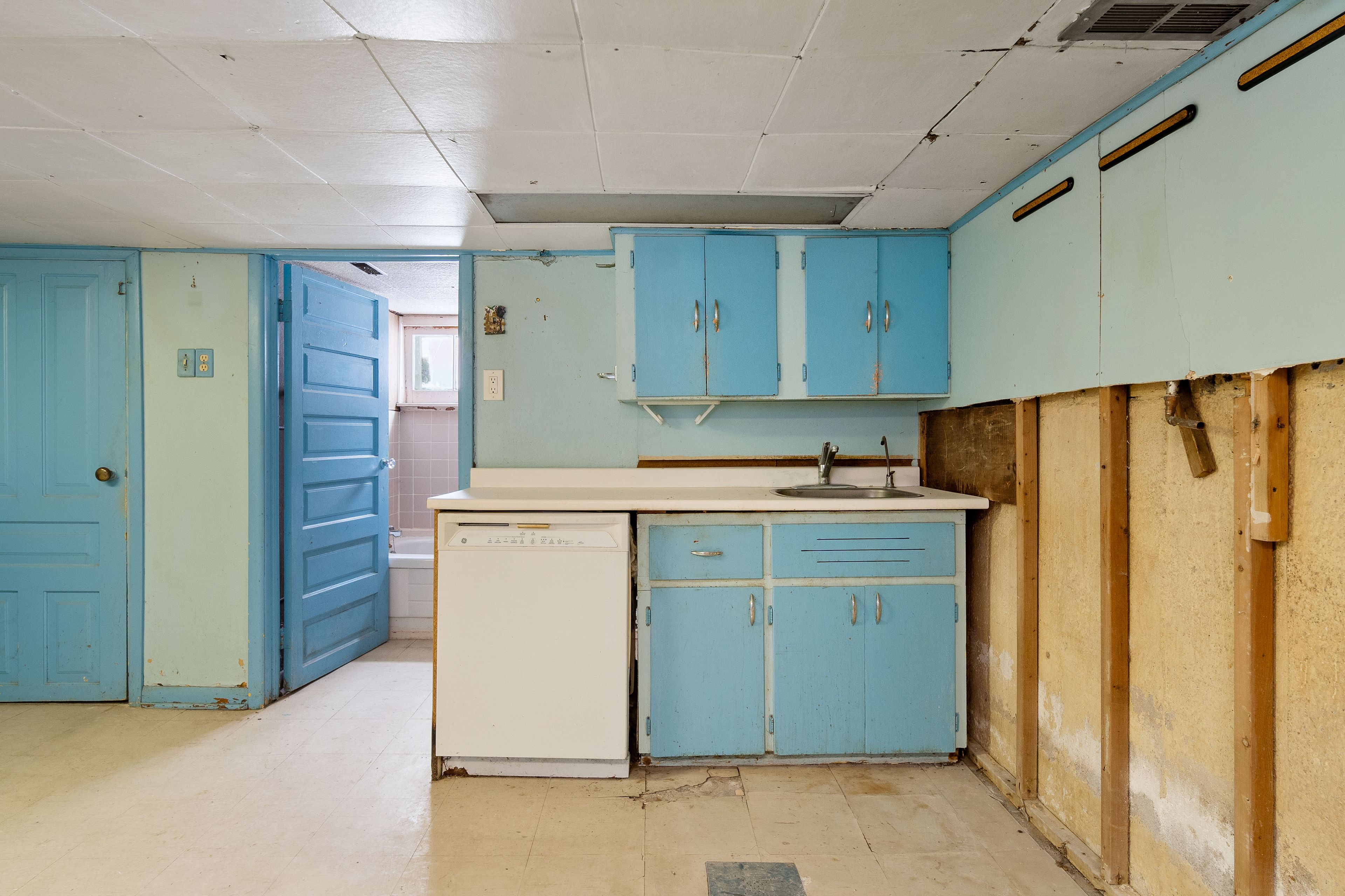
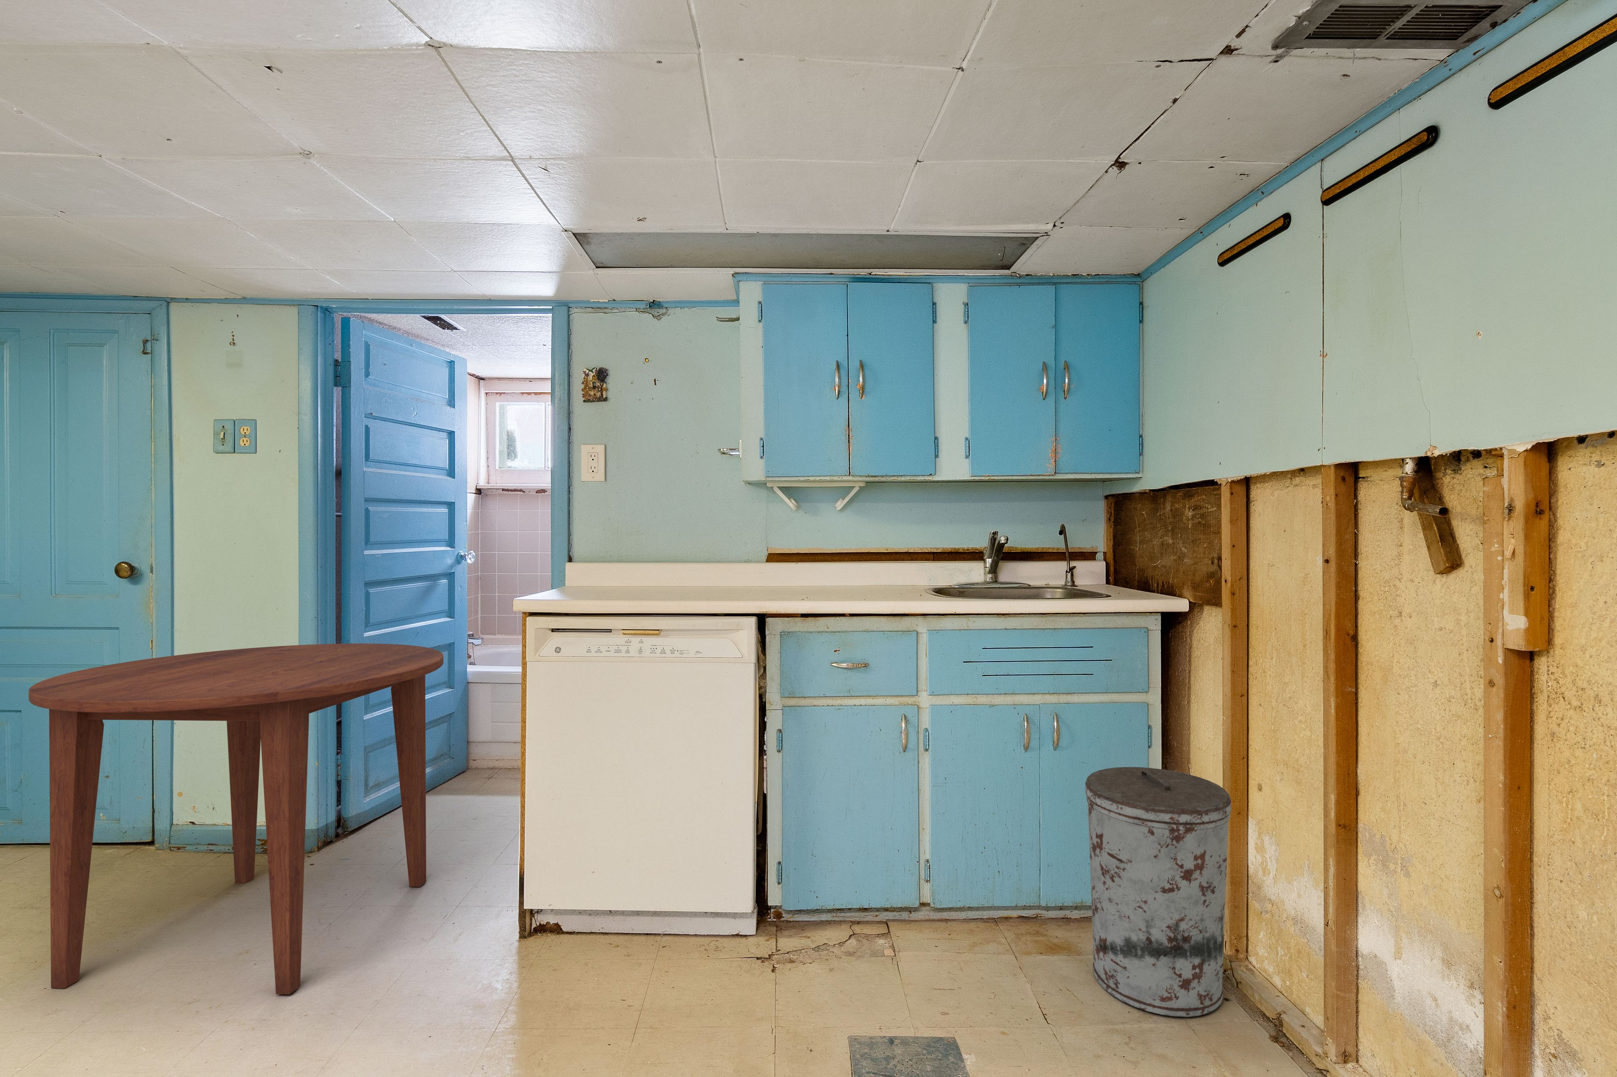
+ dining table (264, 797)
+ trash can (1155, 879)
